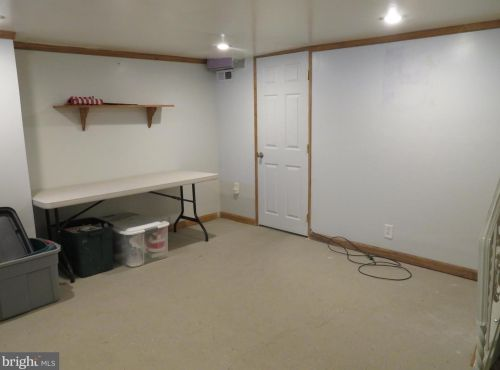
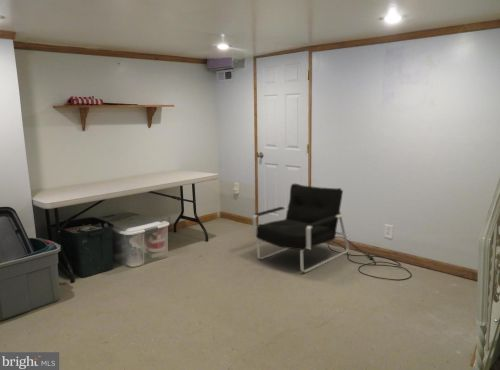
+ armchair (303, 222)
